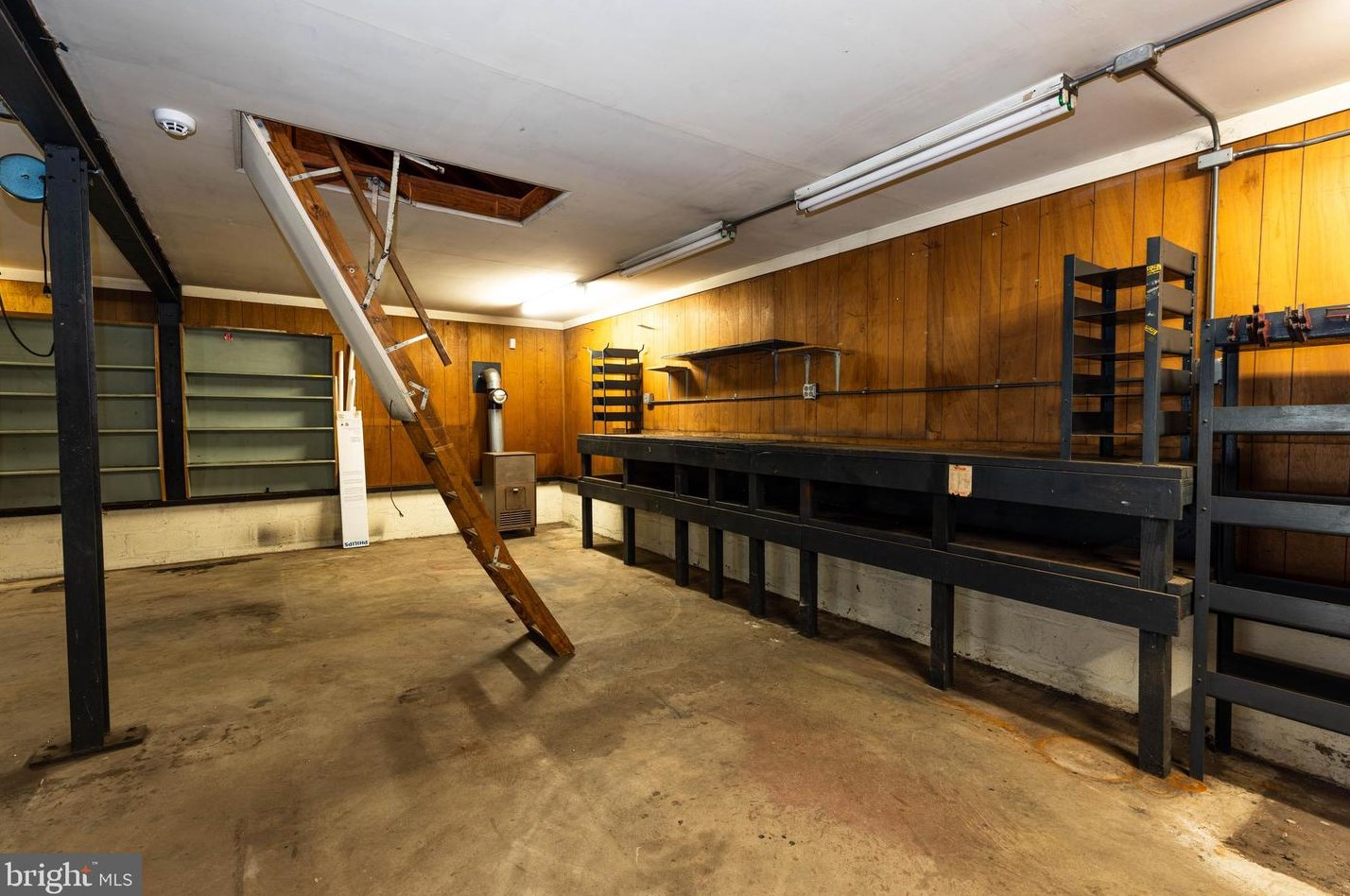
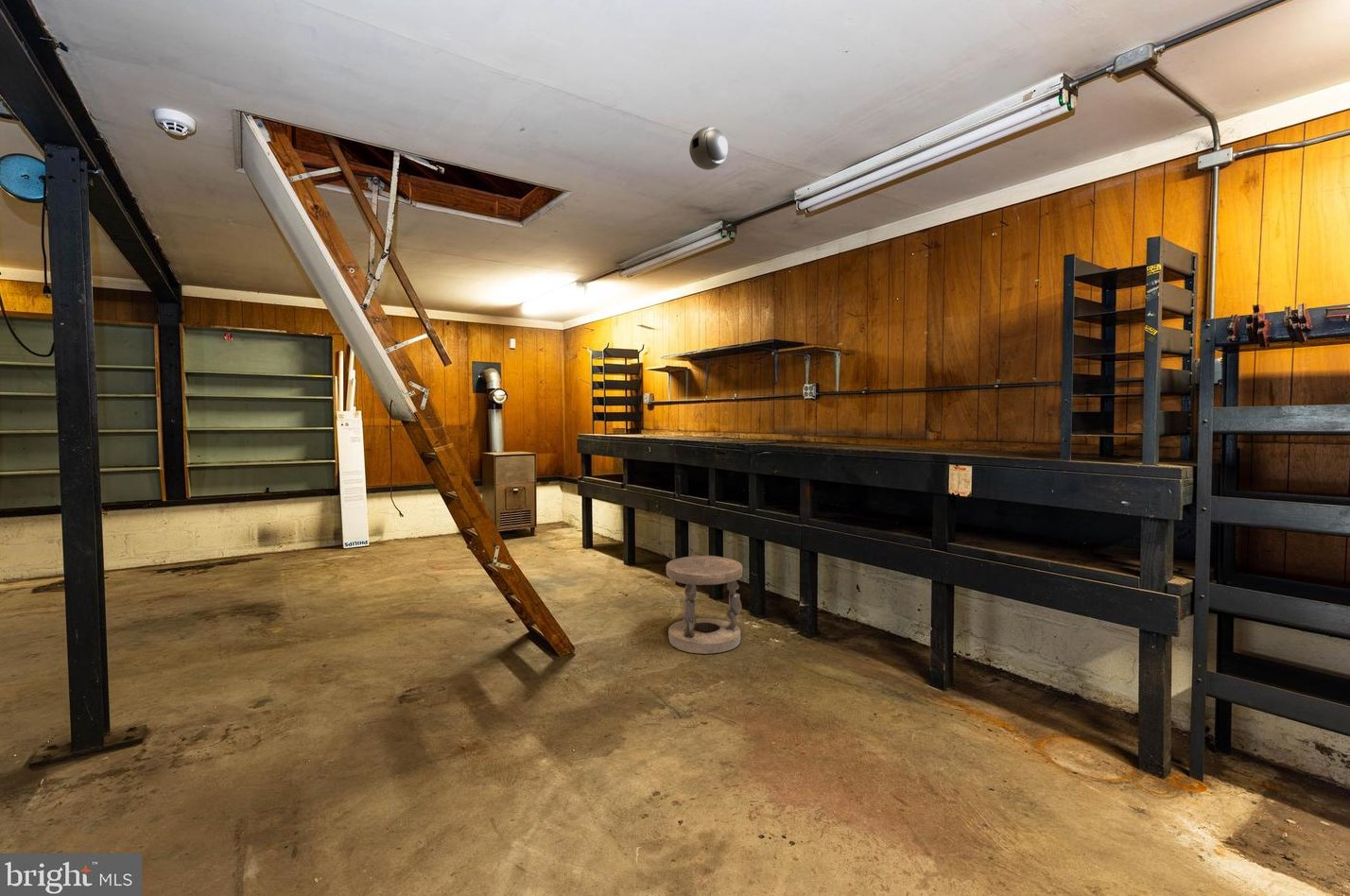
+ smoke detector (708, 148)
+ stool (695, 602)
